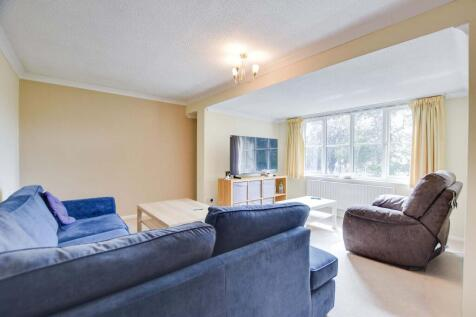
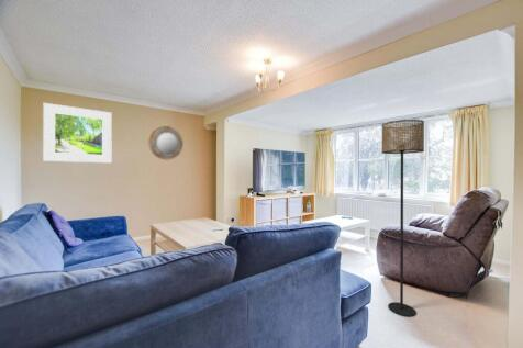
+ floor lamp (401, 216)
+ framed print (79, 135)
+ home mirror (166, 143)
